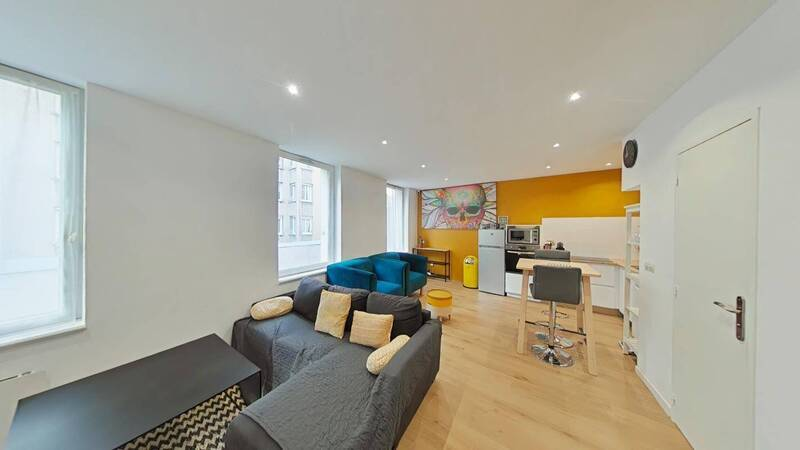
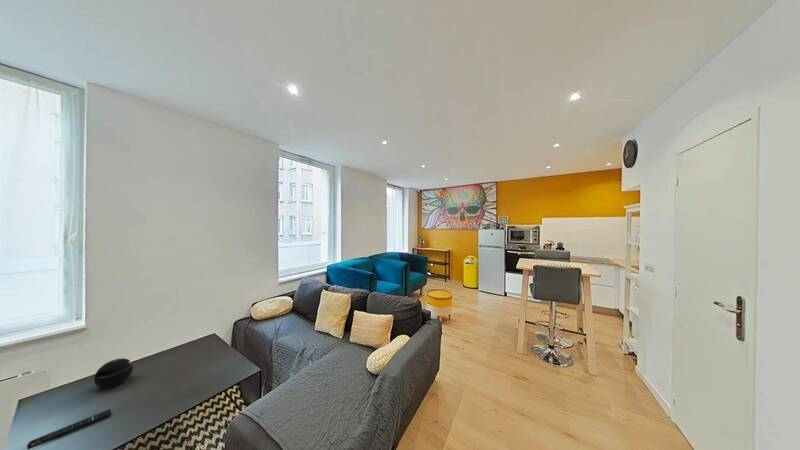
+ speaker (114, 371)
+ remote control (72, 428)
